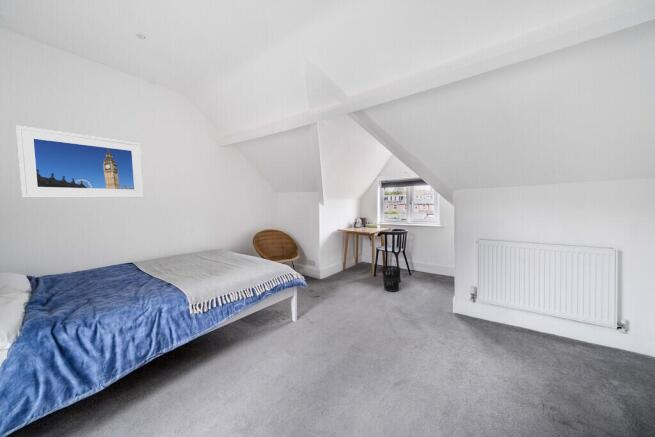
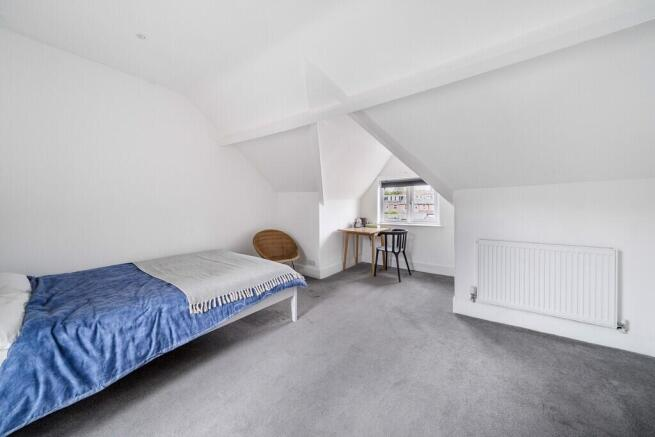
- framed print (89, 166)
- wastebasket (391, 278)
